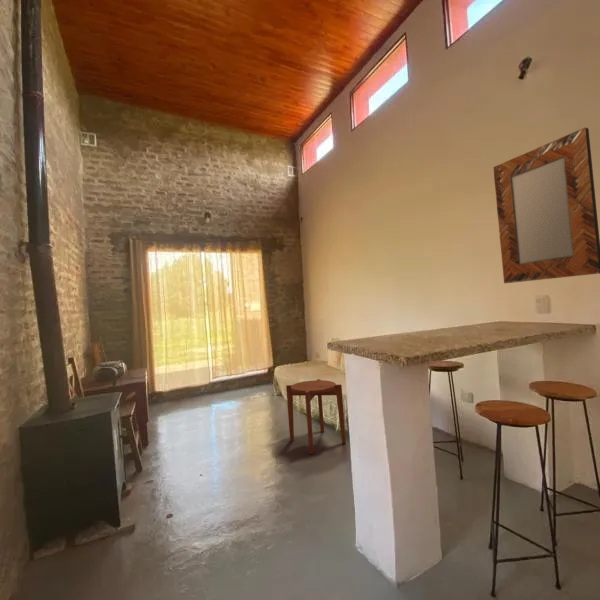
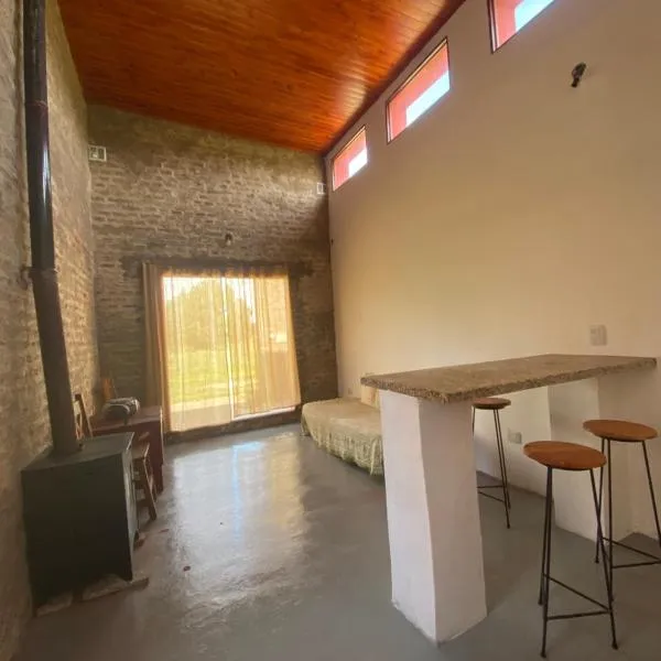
- side table (319, 413)
- home mirror (541, 213)
